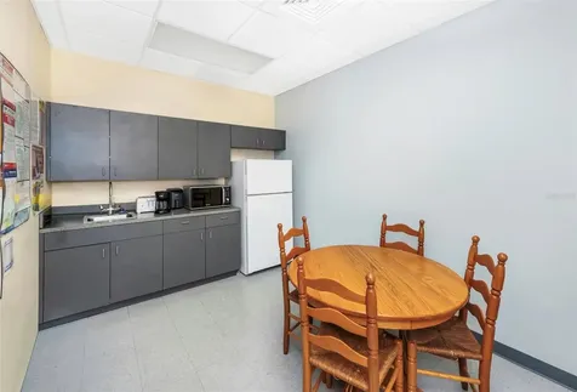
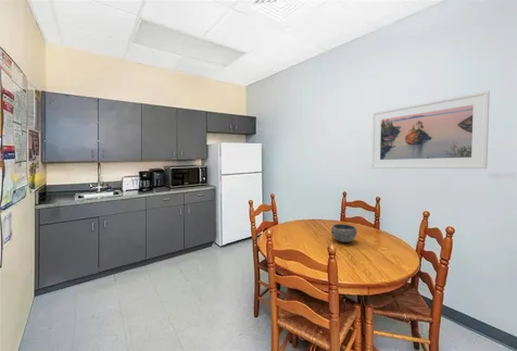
+ bowl (343, 234)
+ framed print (420, 136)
